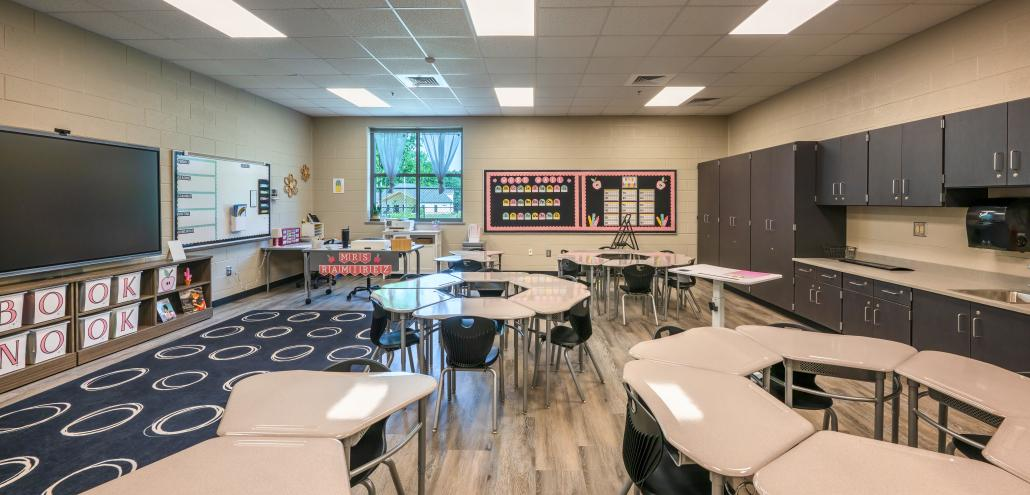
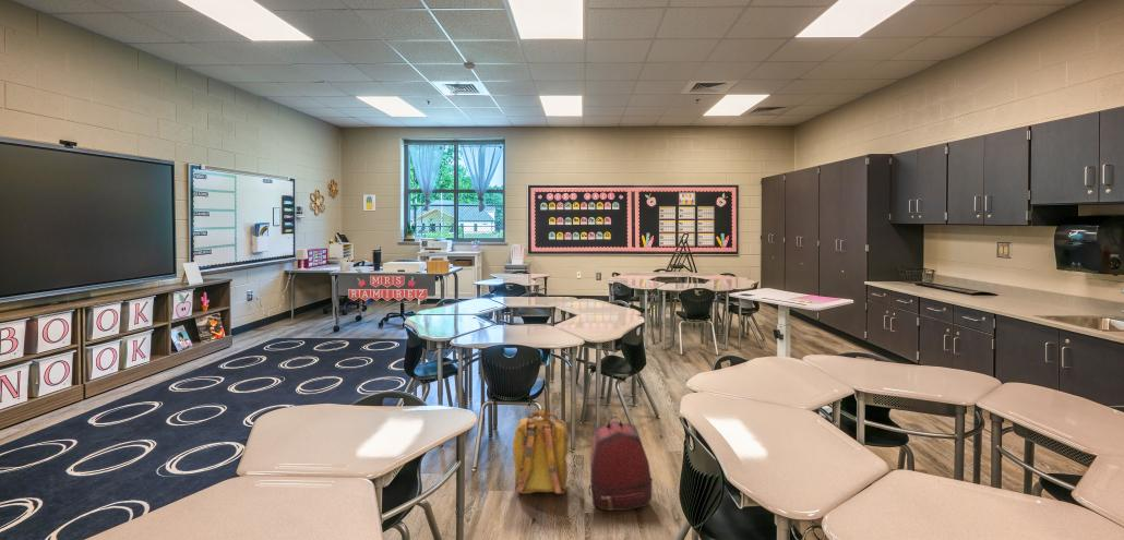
+ backpack (619, 460)
+ backpack (540, 449)
